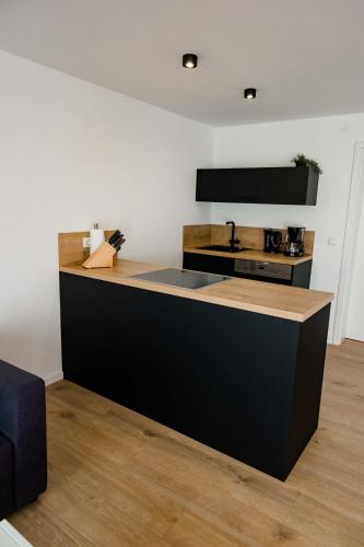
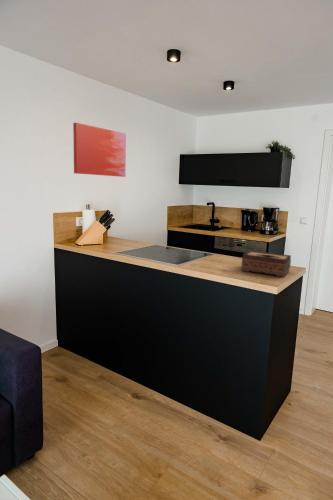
+ wall art (101, 152)
+ tissue box (266, 262)
